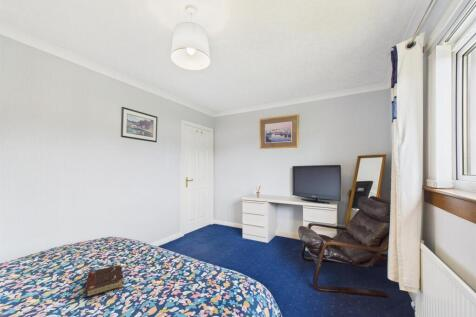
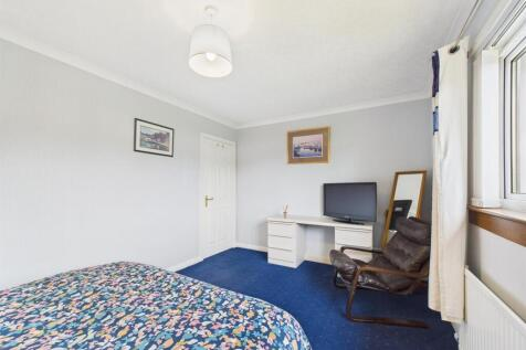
- book (105, 278)
